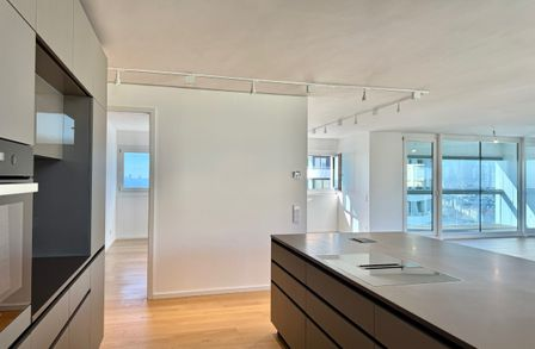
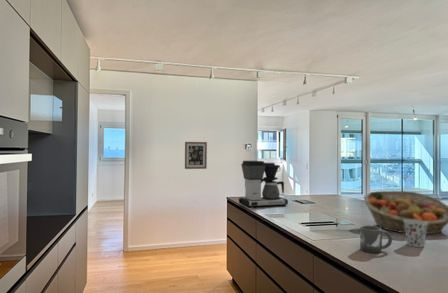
+ wall art (195, 155)
+ cup (415, 233)
+ fruit basket (406, 211)
+ coffee maker (264, 181)
+ mug (374, 239)
